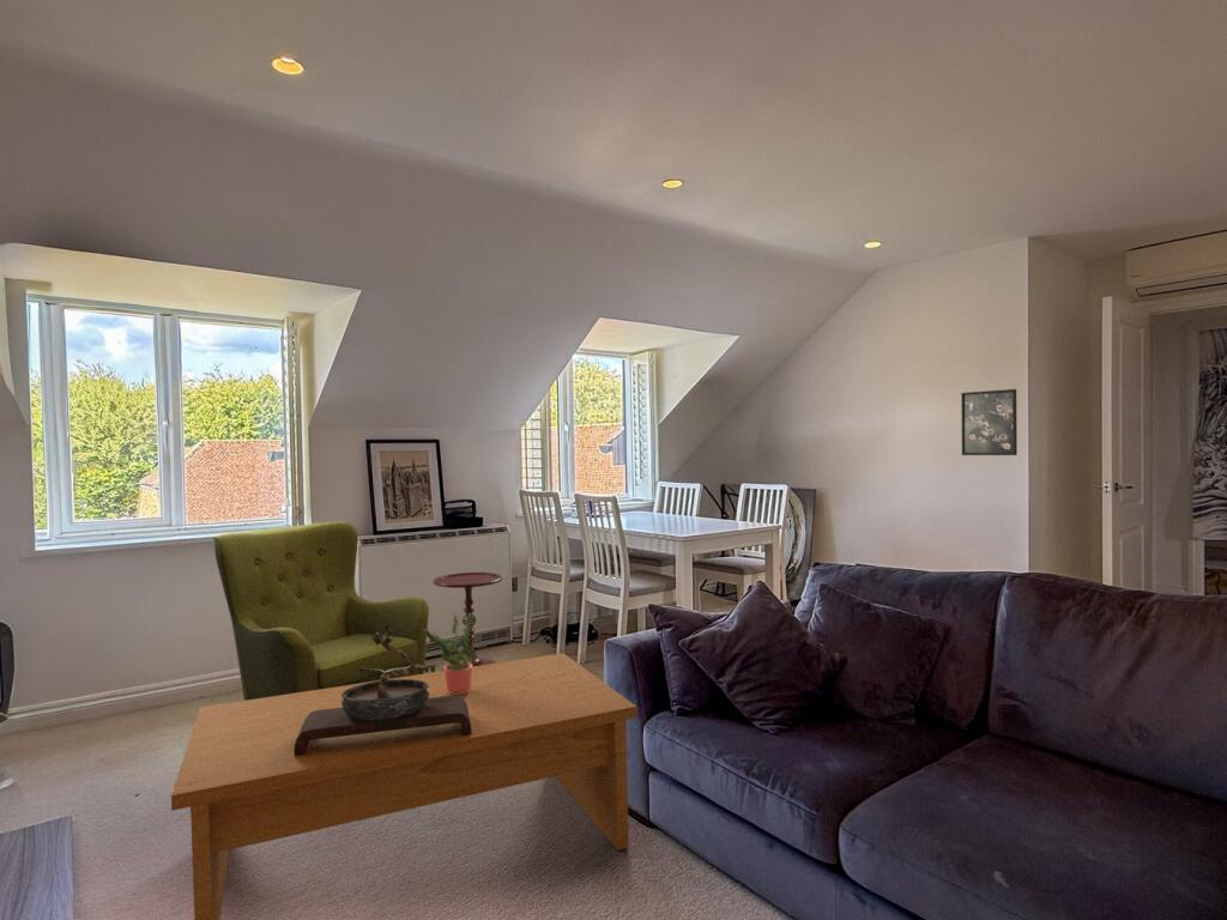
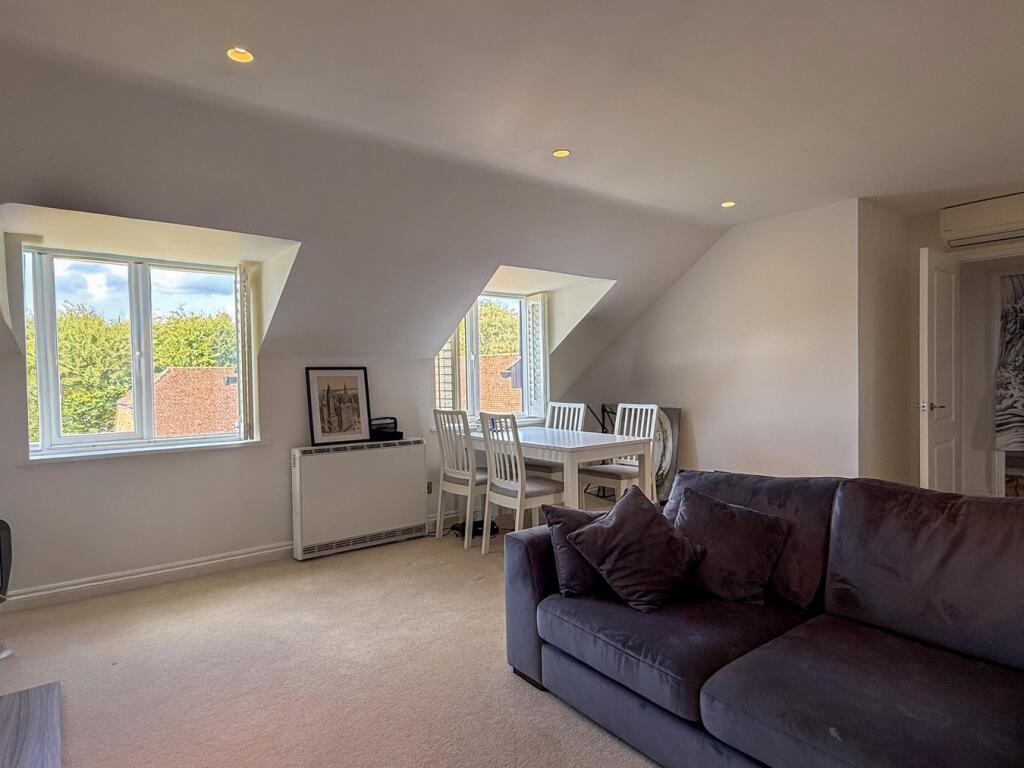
- bonsai tree (385, 677)
- side table (470, 622)
- coffee table (417, 775)
- potted plant (452, 655)
- armchair (318, 624)
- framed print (987, 423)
